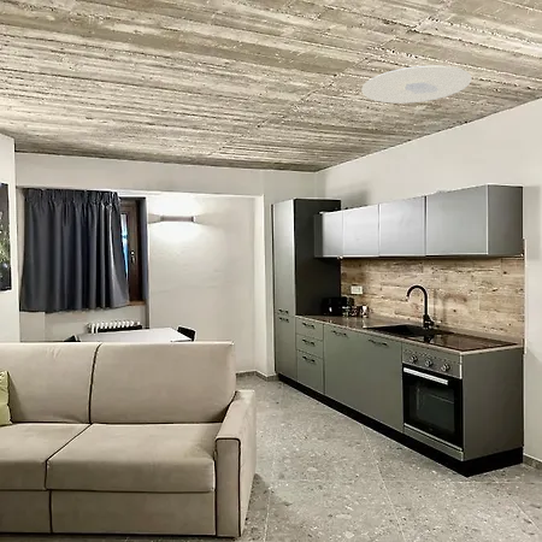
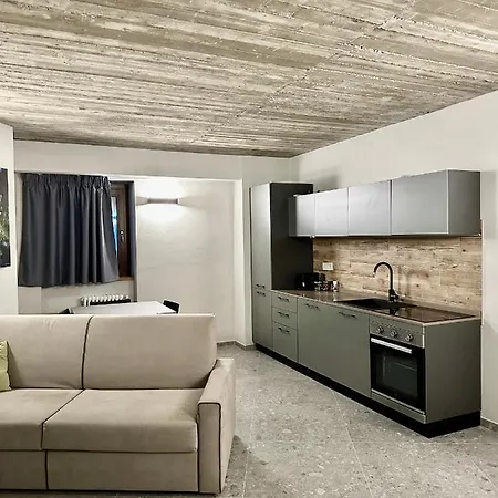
- ceiling light (414, 81)
